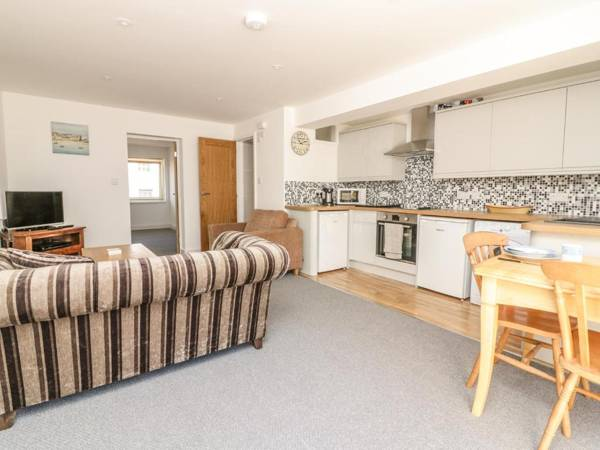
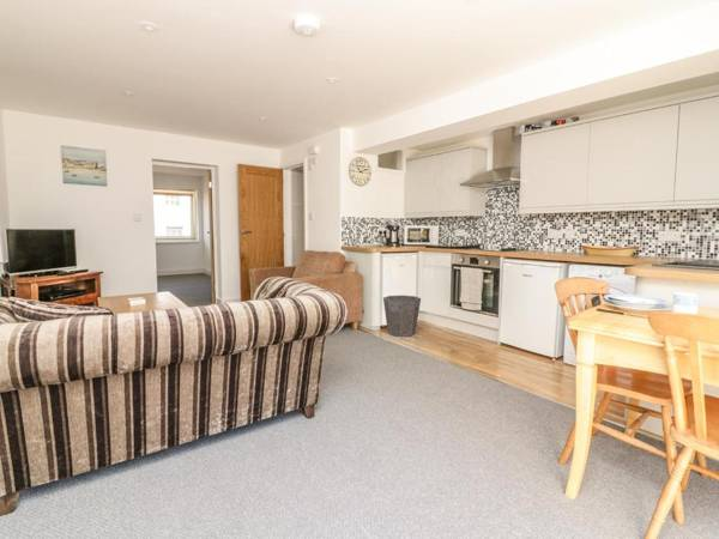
+ waste bin (401, 315)
